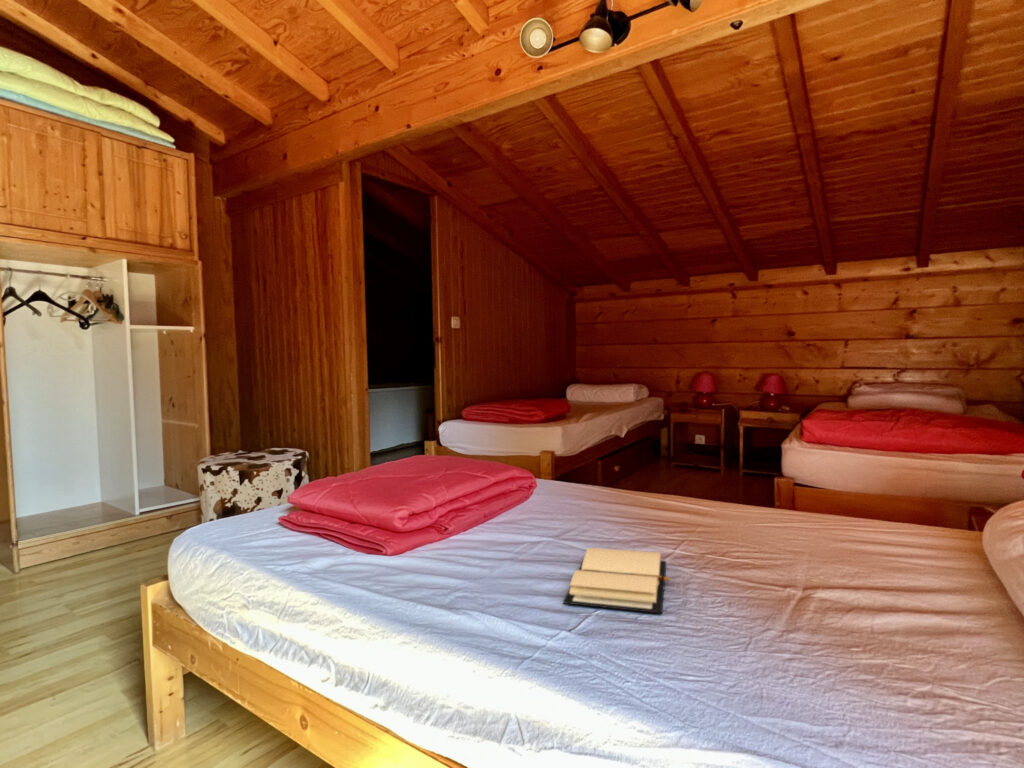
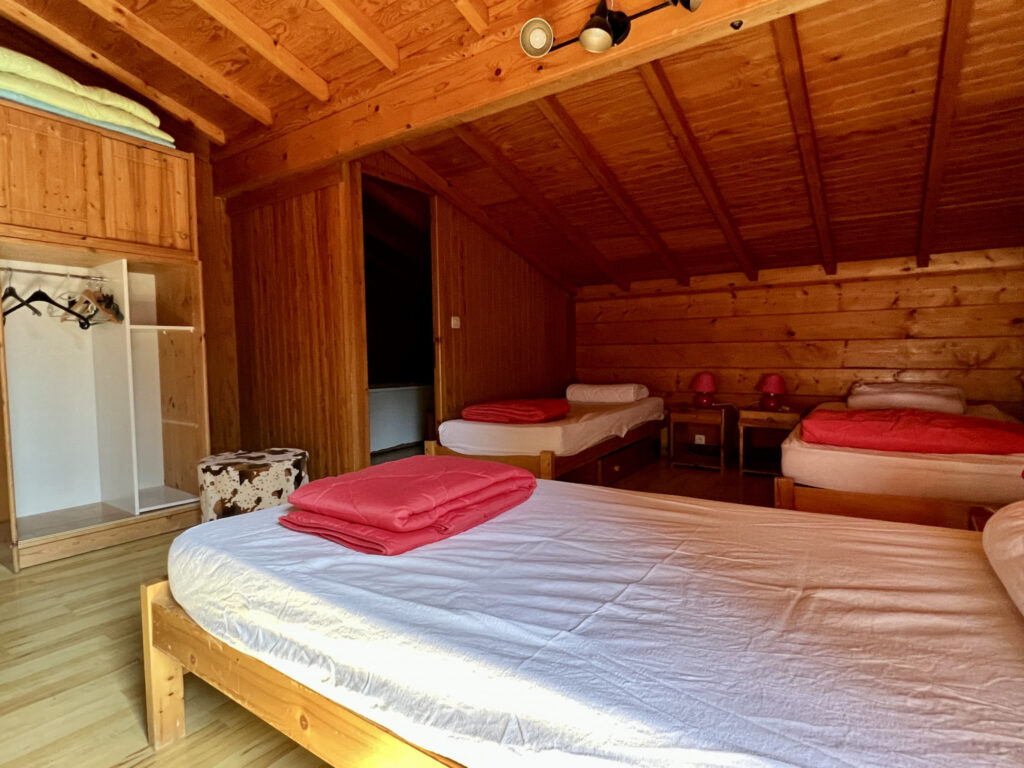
- book (621, 573)
